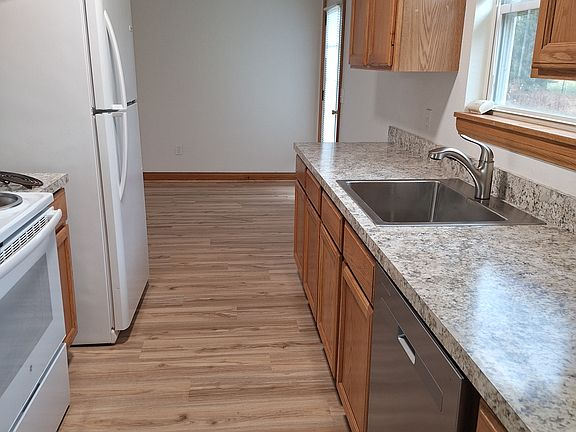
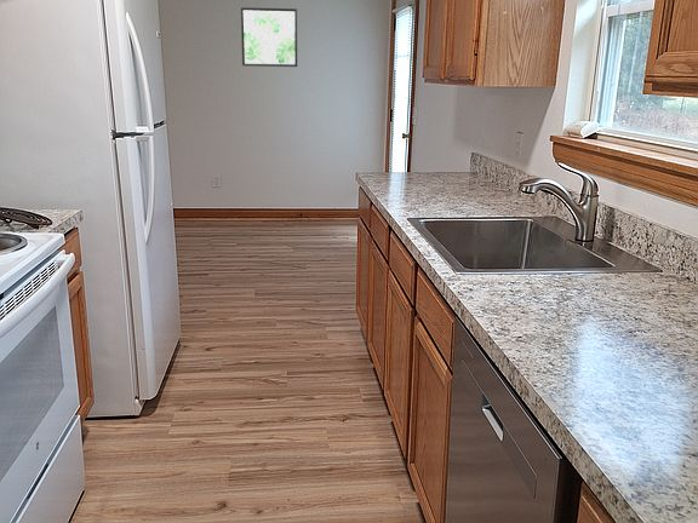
+ wall art (269, 38)
